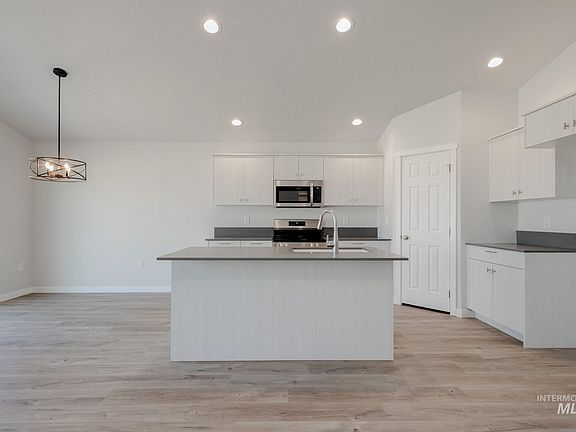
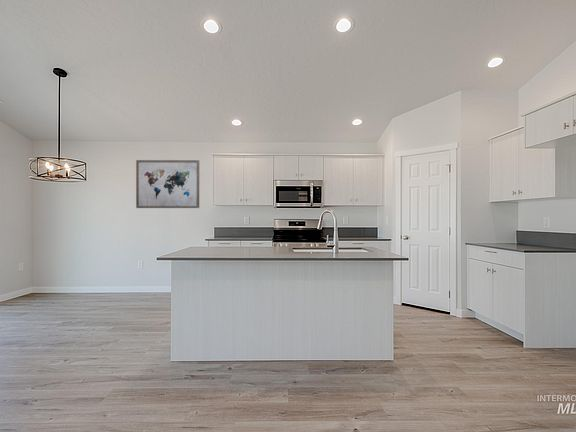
+ wall art (167, 184)
